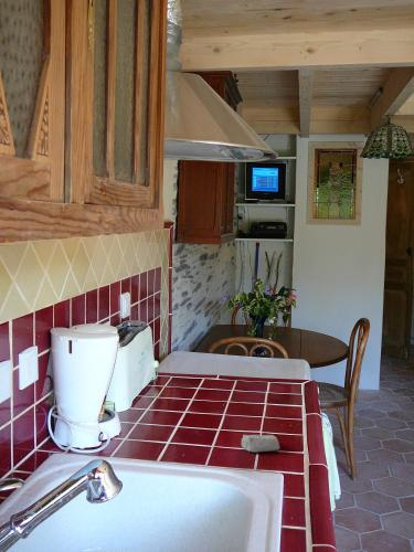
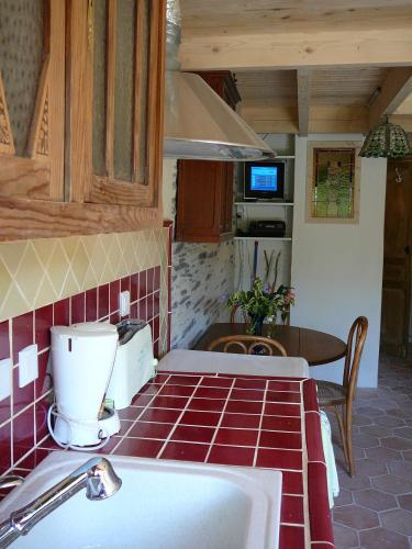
- soap bar (261, 440)
